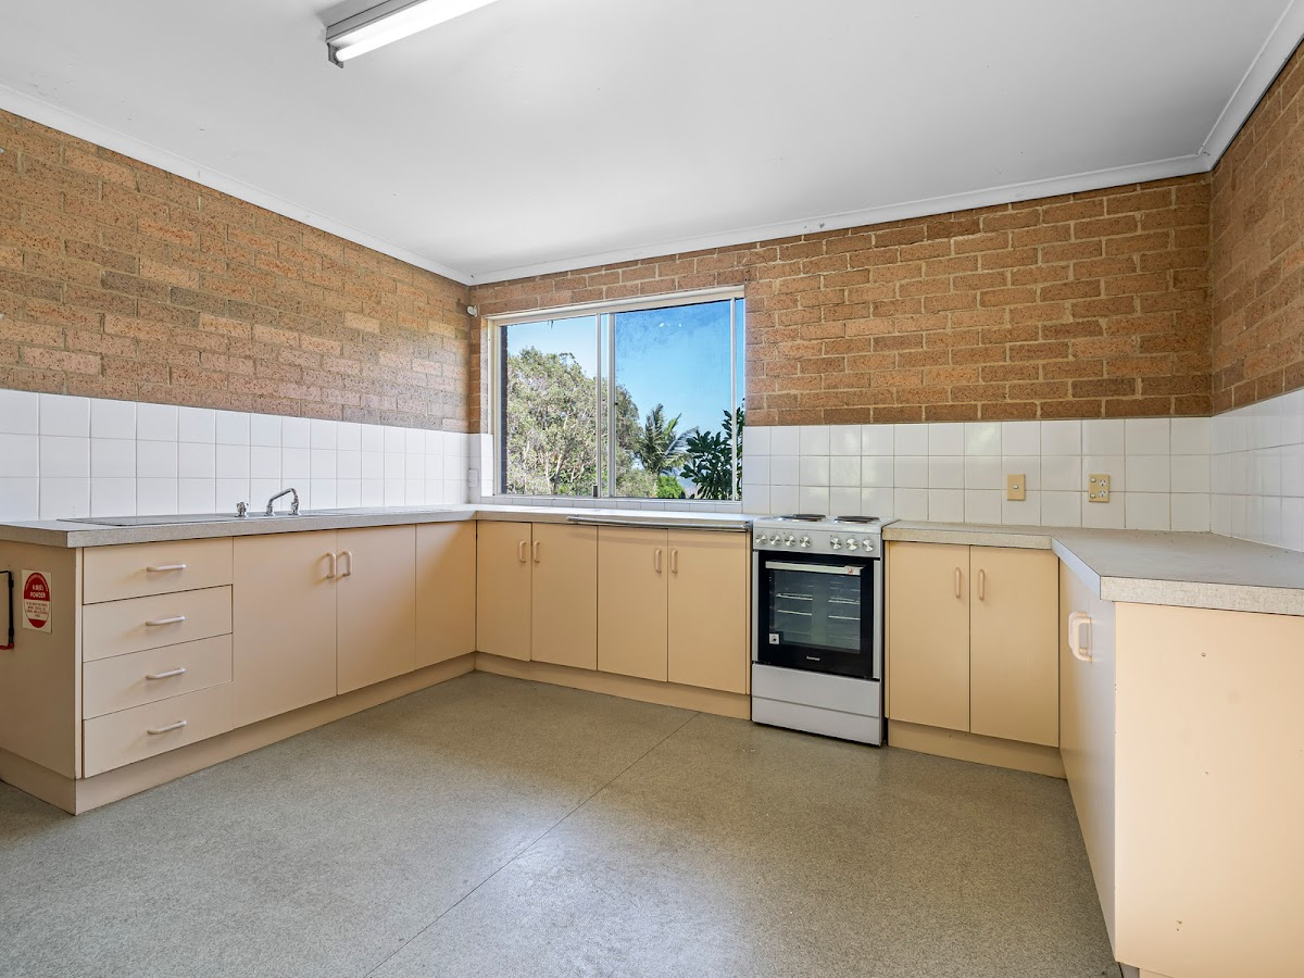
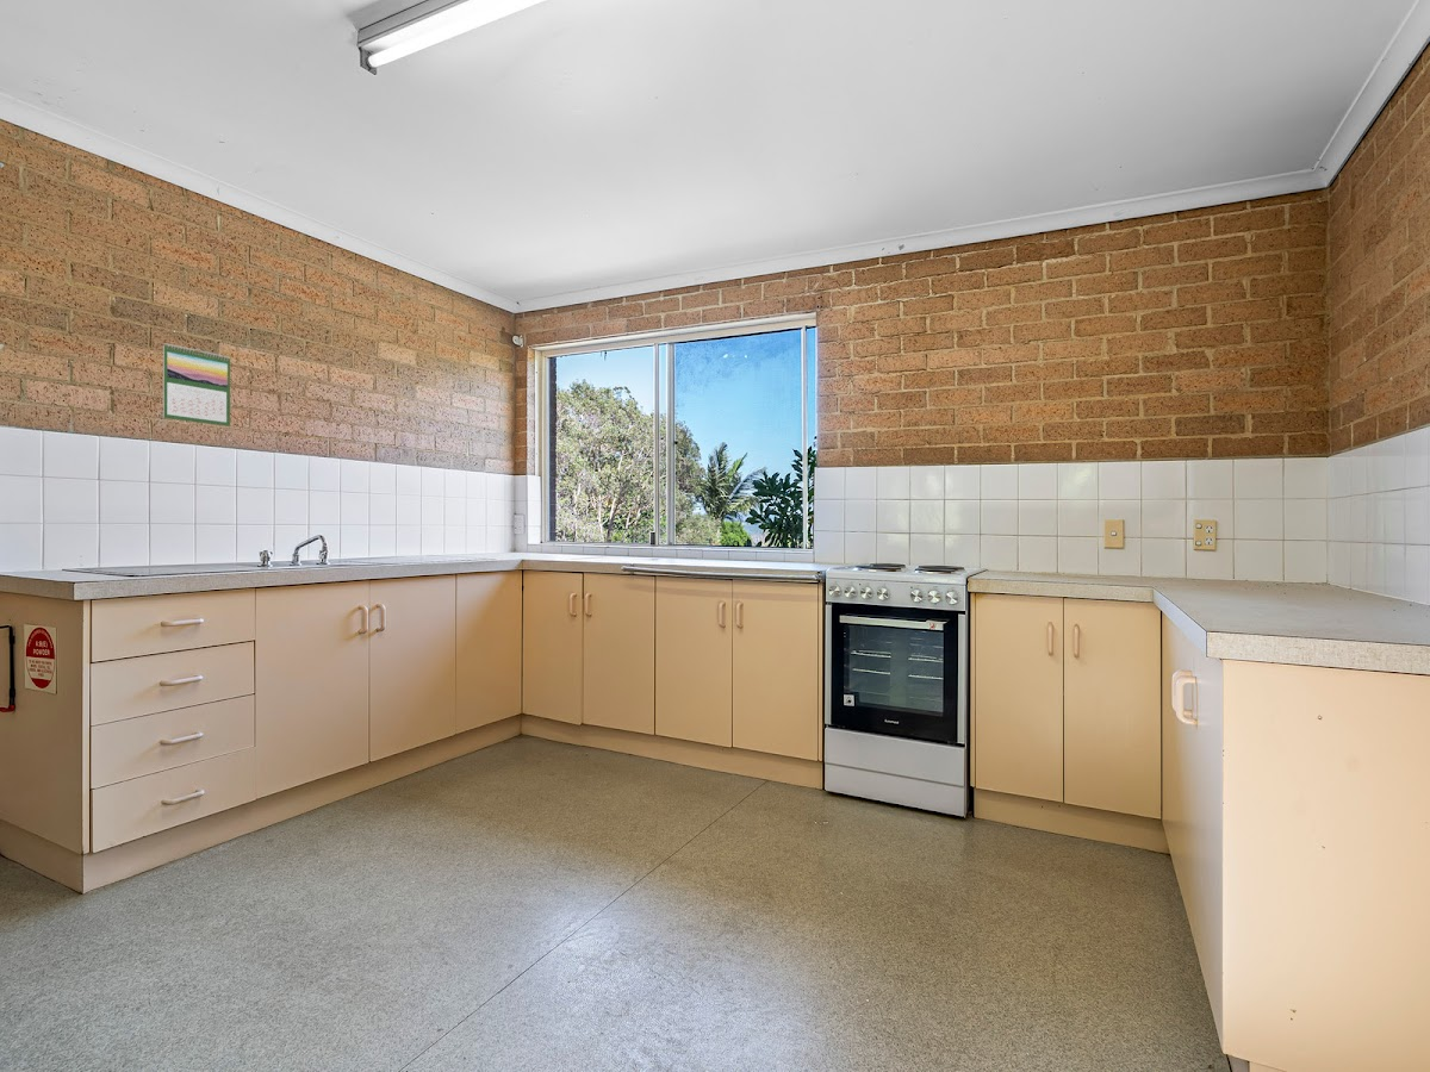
+ calendar (198, 385)
